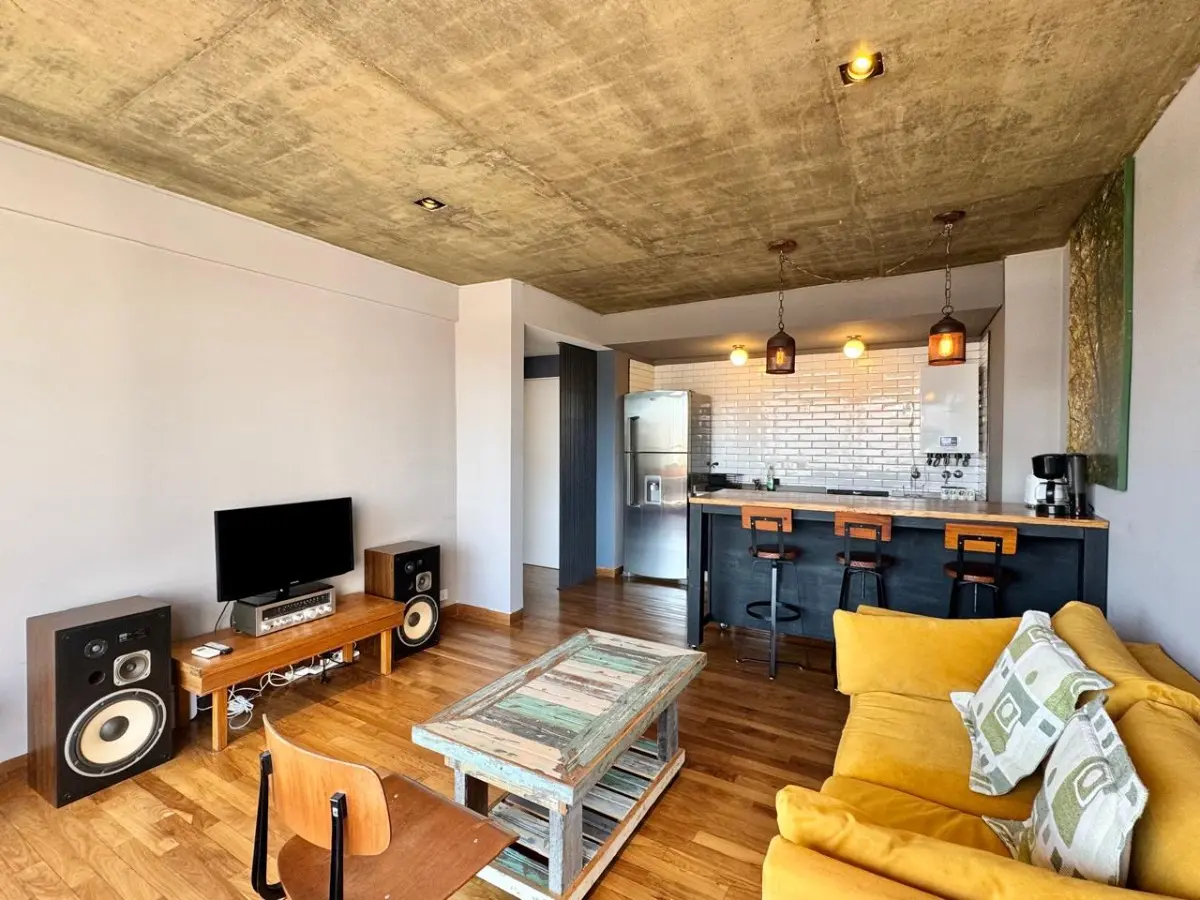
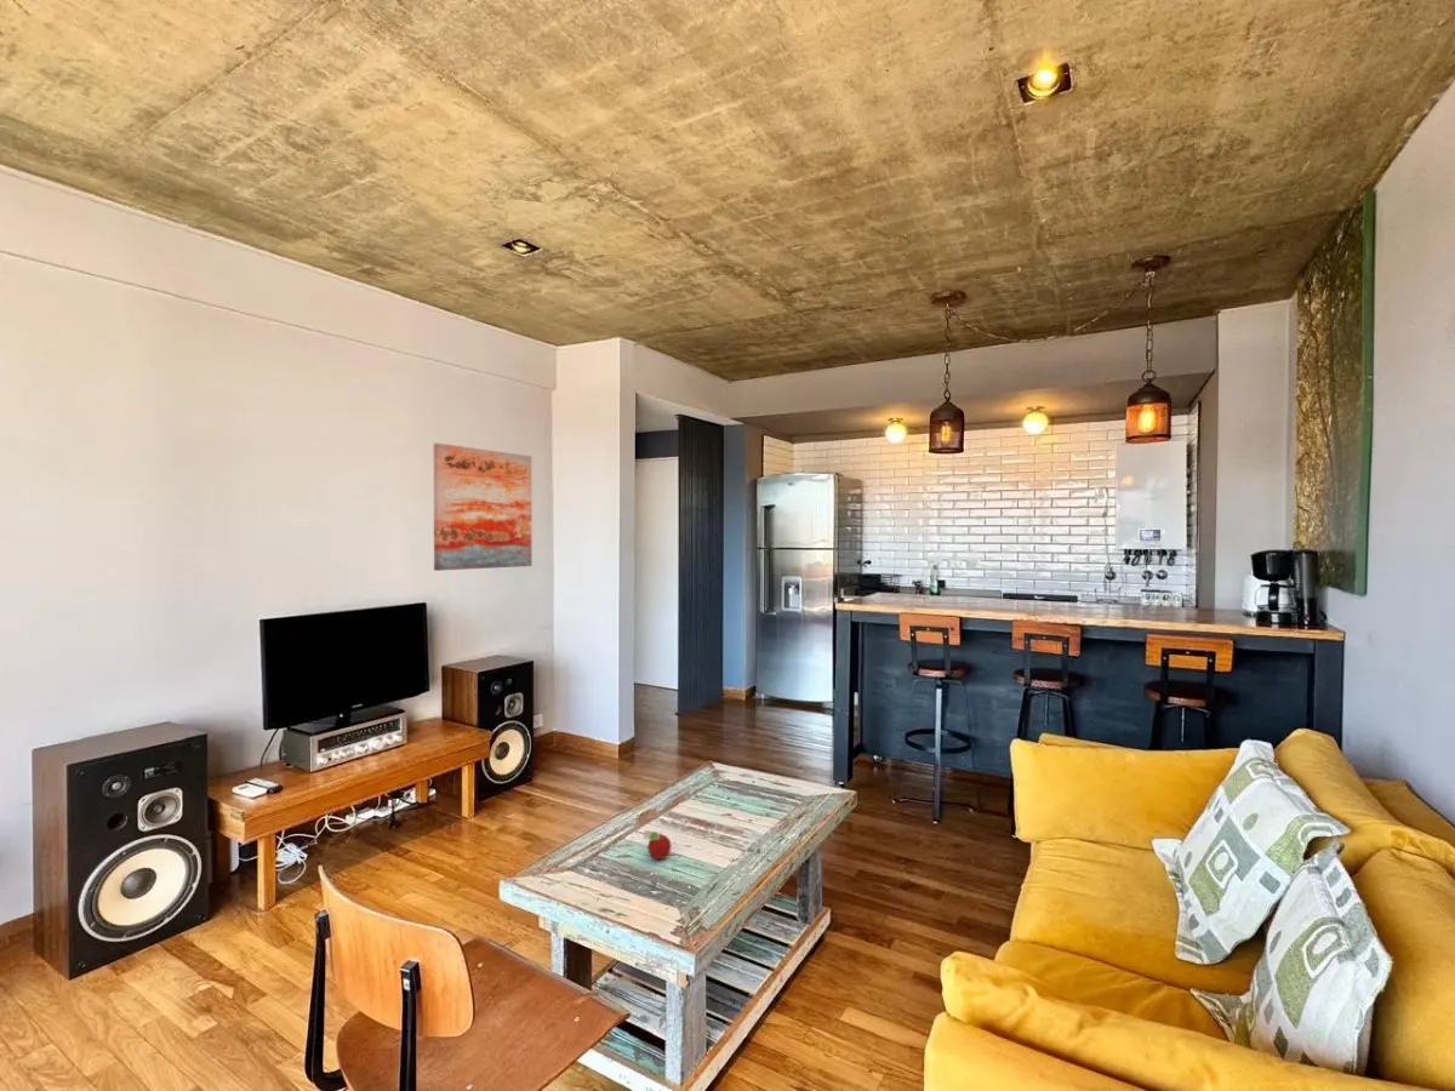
+ fruit (657, 842)
+ wall art (486, 509)
